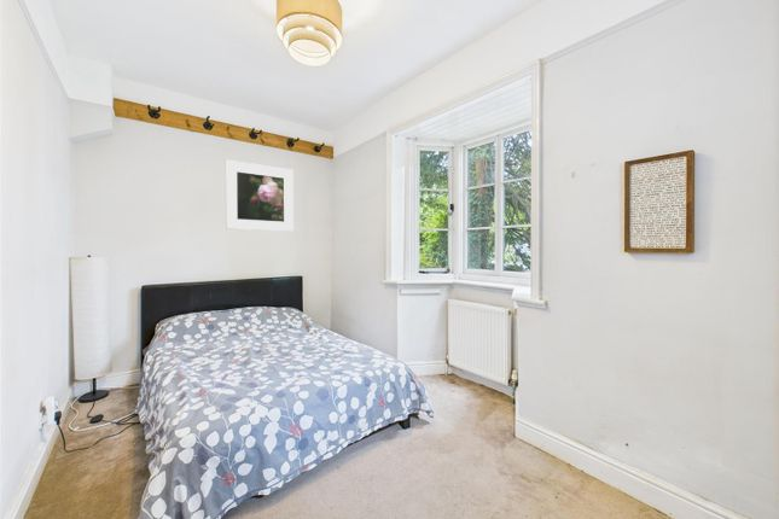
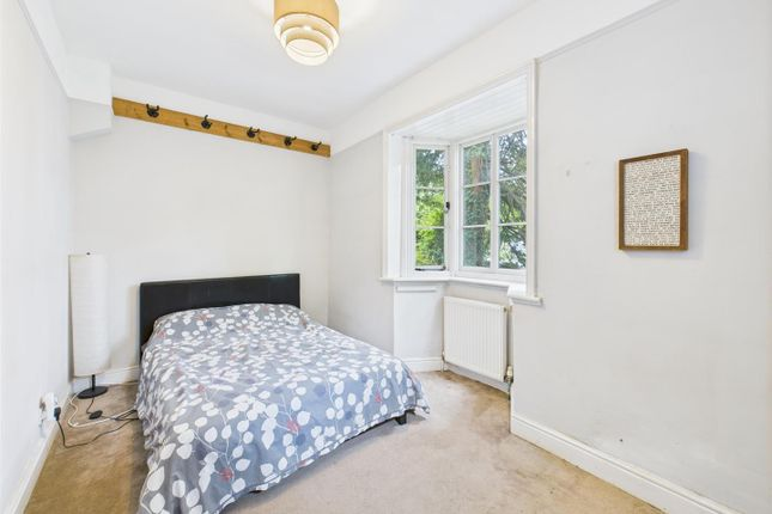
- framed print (261, 197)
